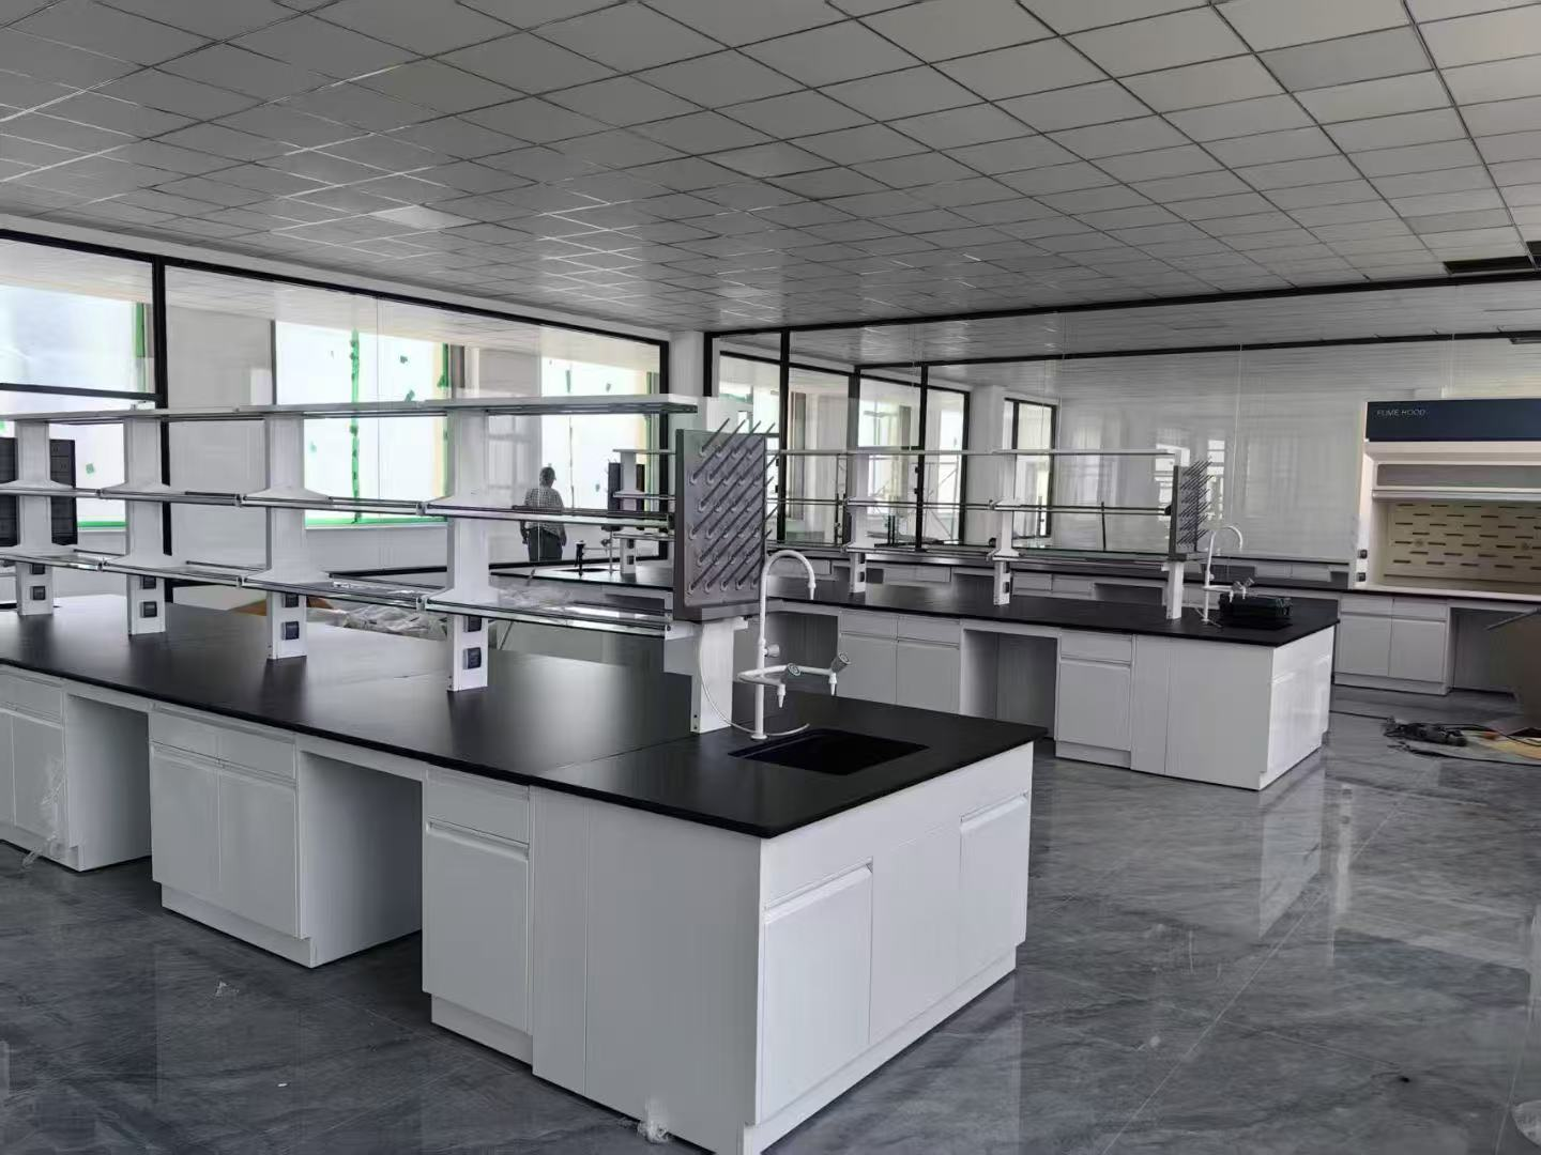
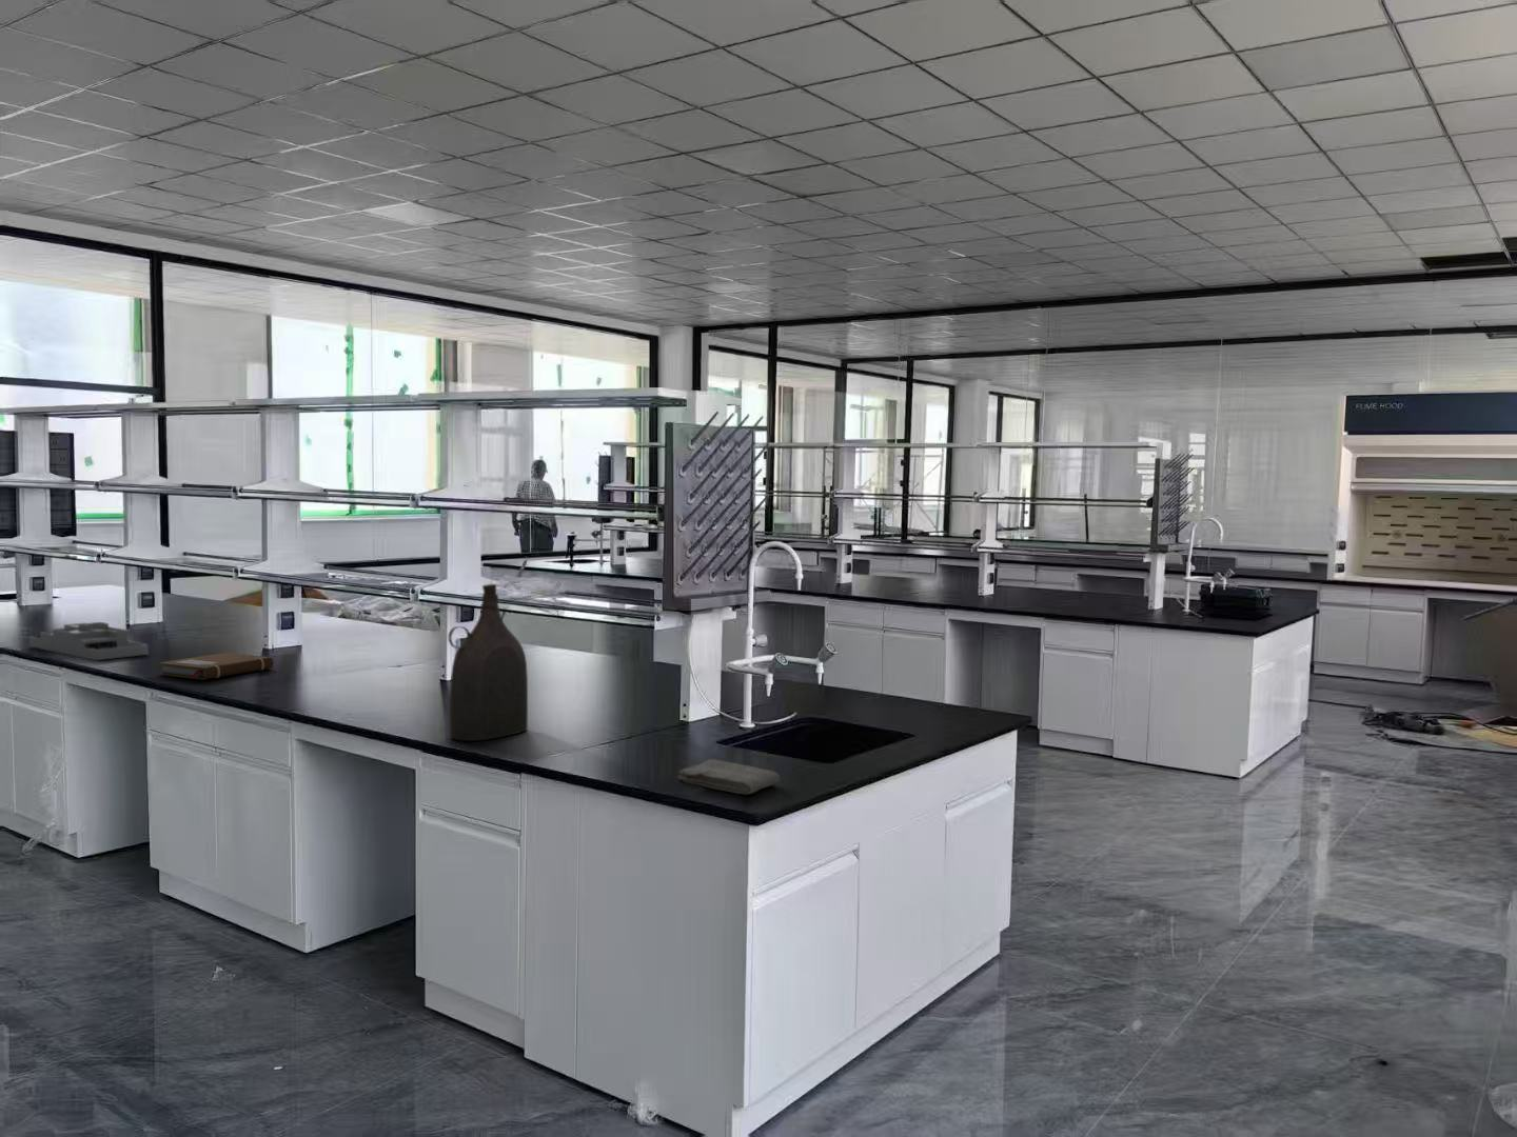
+ washcloth (727, 775)
+ flask (487, 659)
+ notebook (215, 665)
+ desk organizer (87, 637)
